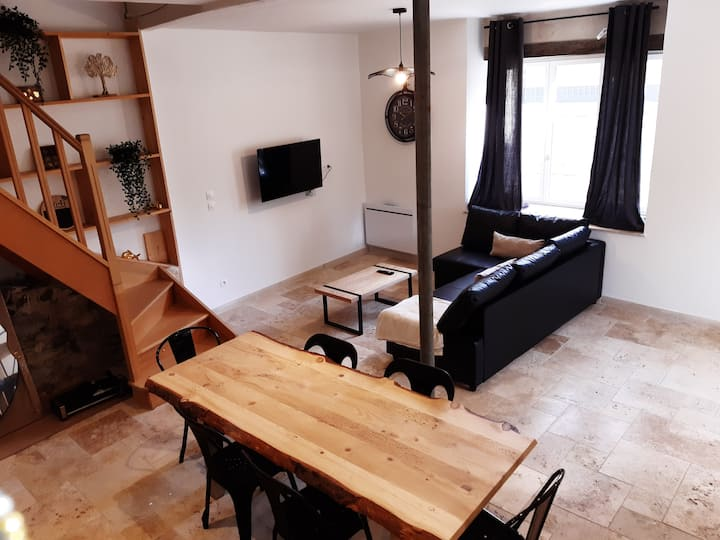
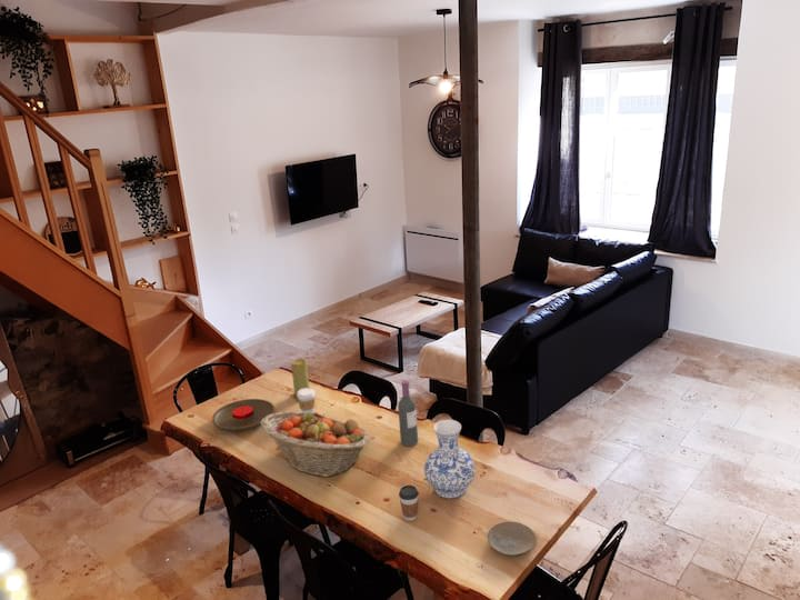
+ coffee cup (409, 503)
+ plate (511, 540)
+ wine bottle (407, 412)
+ fruit basket (316, 437)
+ vase (449, 458)
+ coffee cup (307, 401)
+ plate (243, 416)
+ candle (300, 378)
